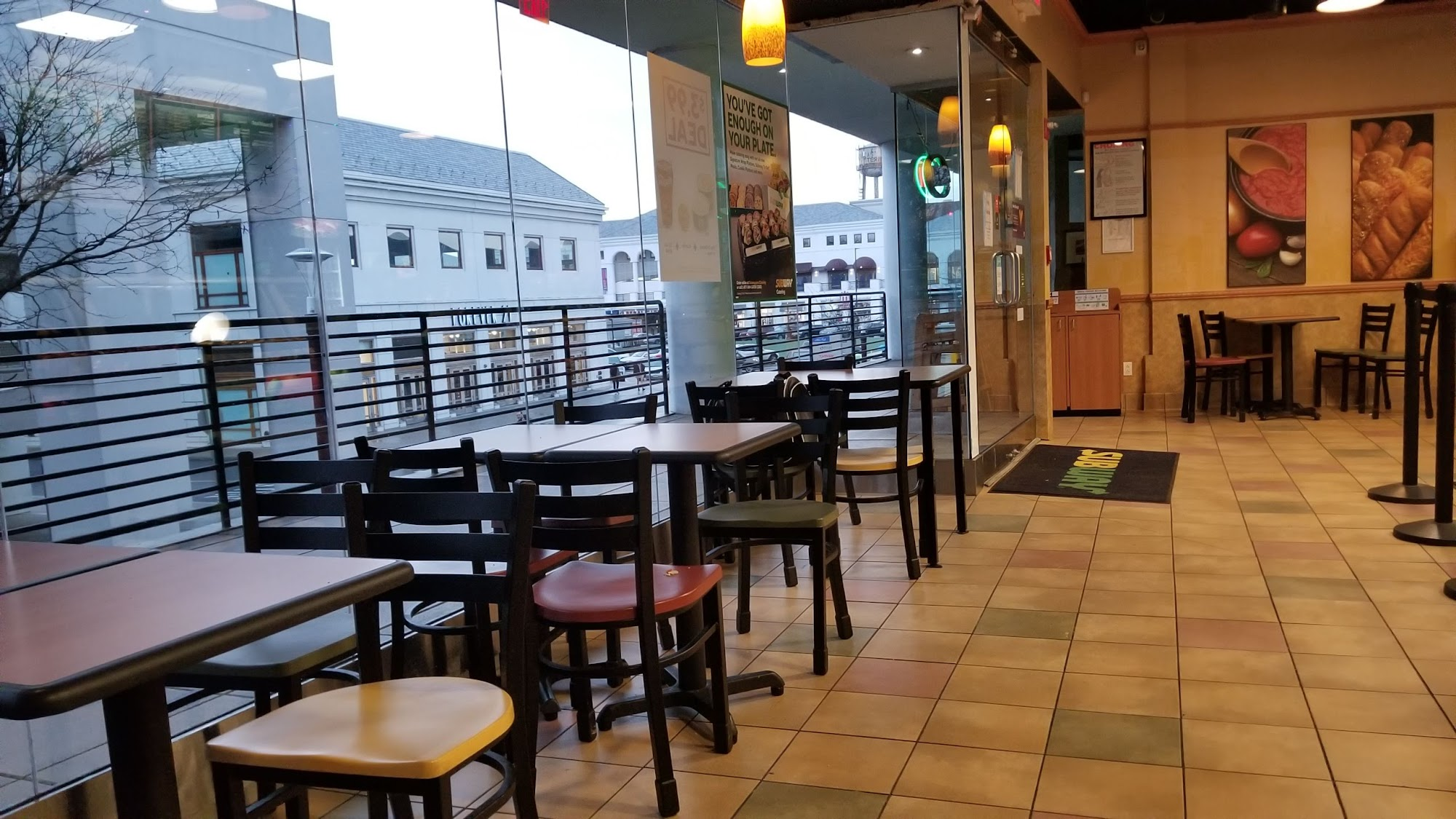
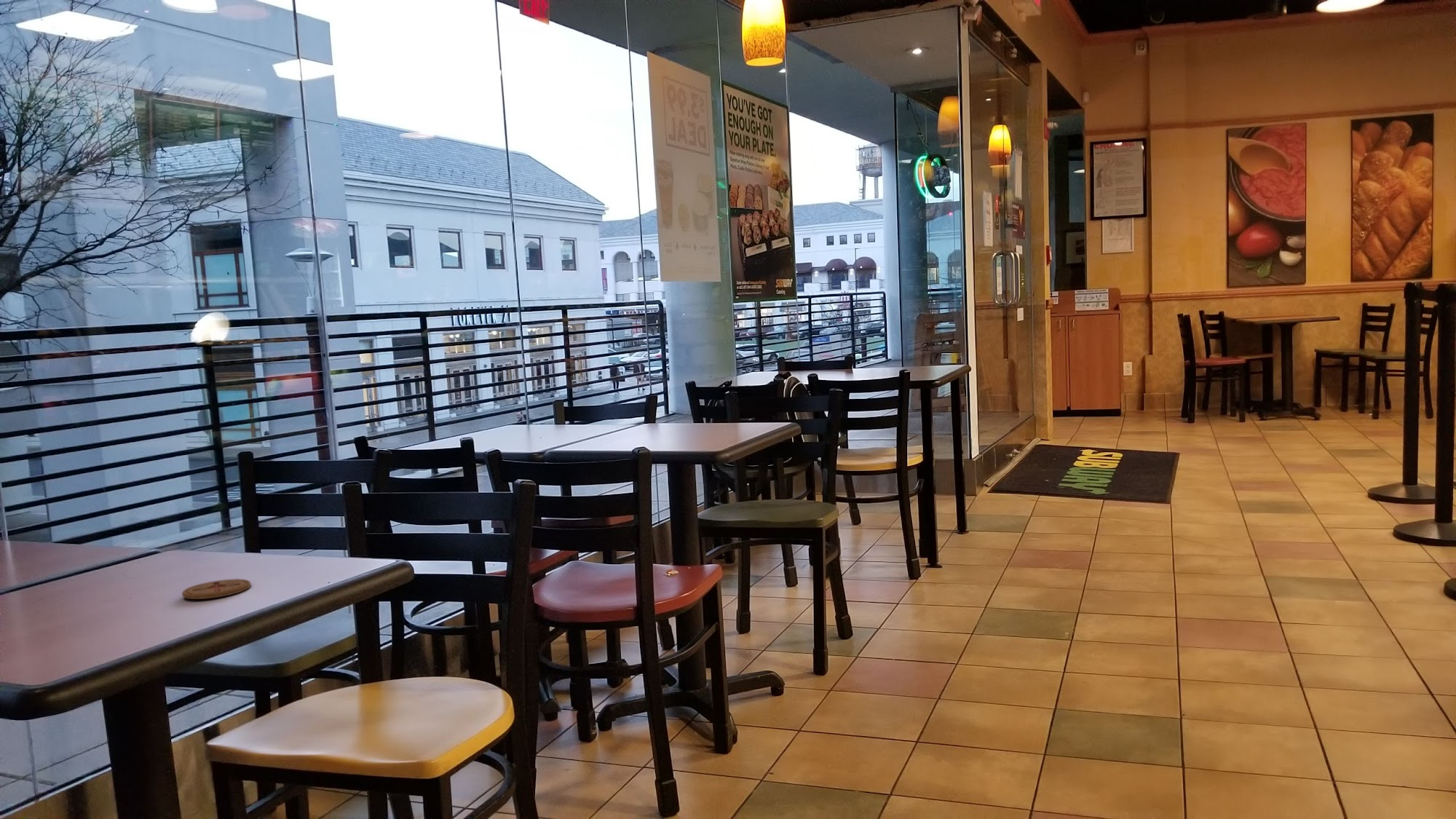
+ coaster (217, 588)
